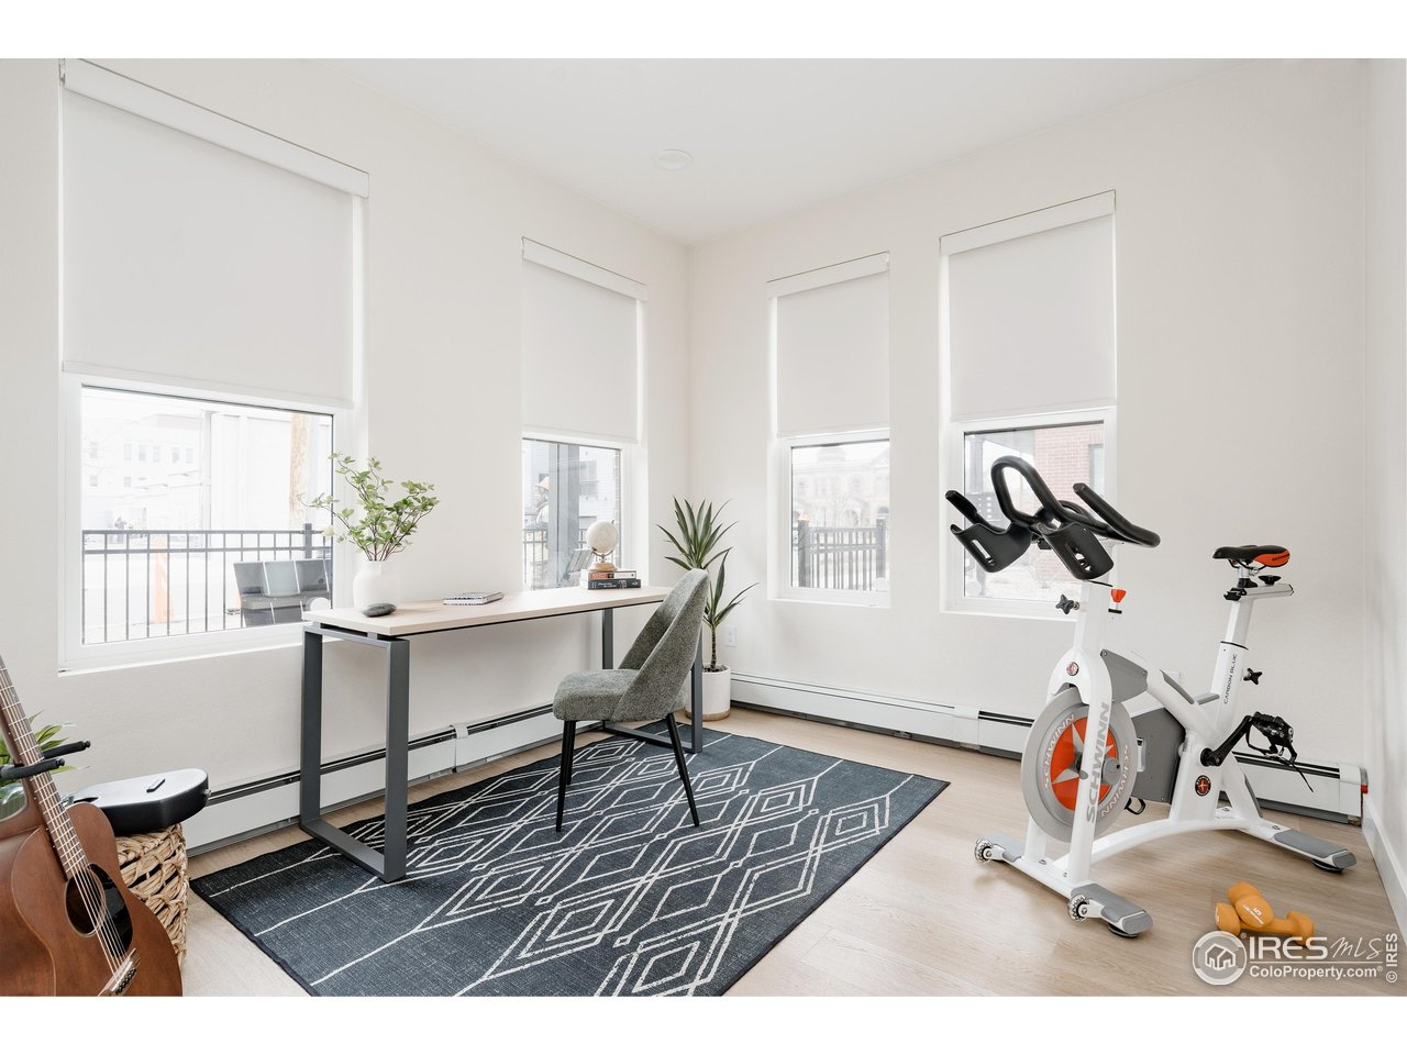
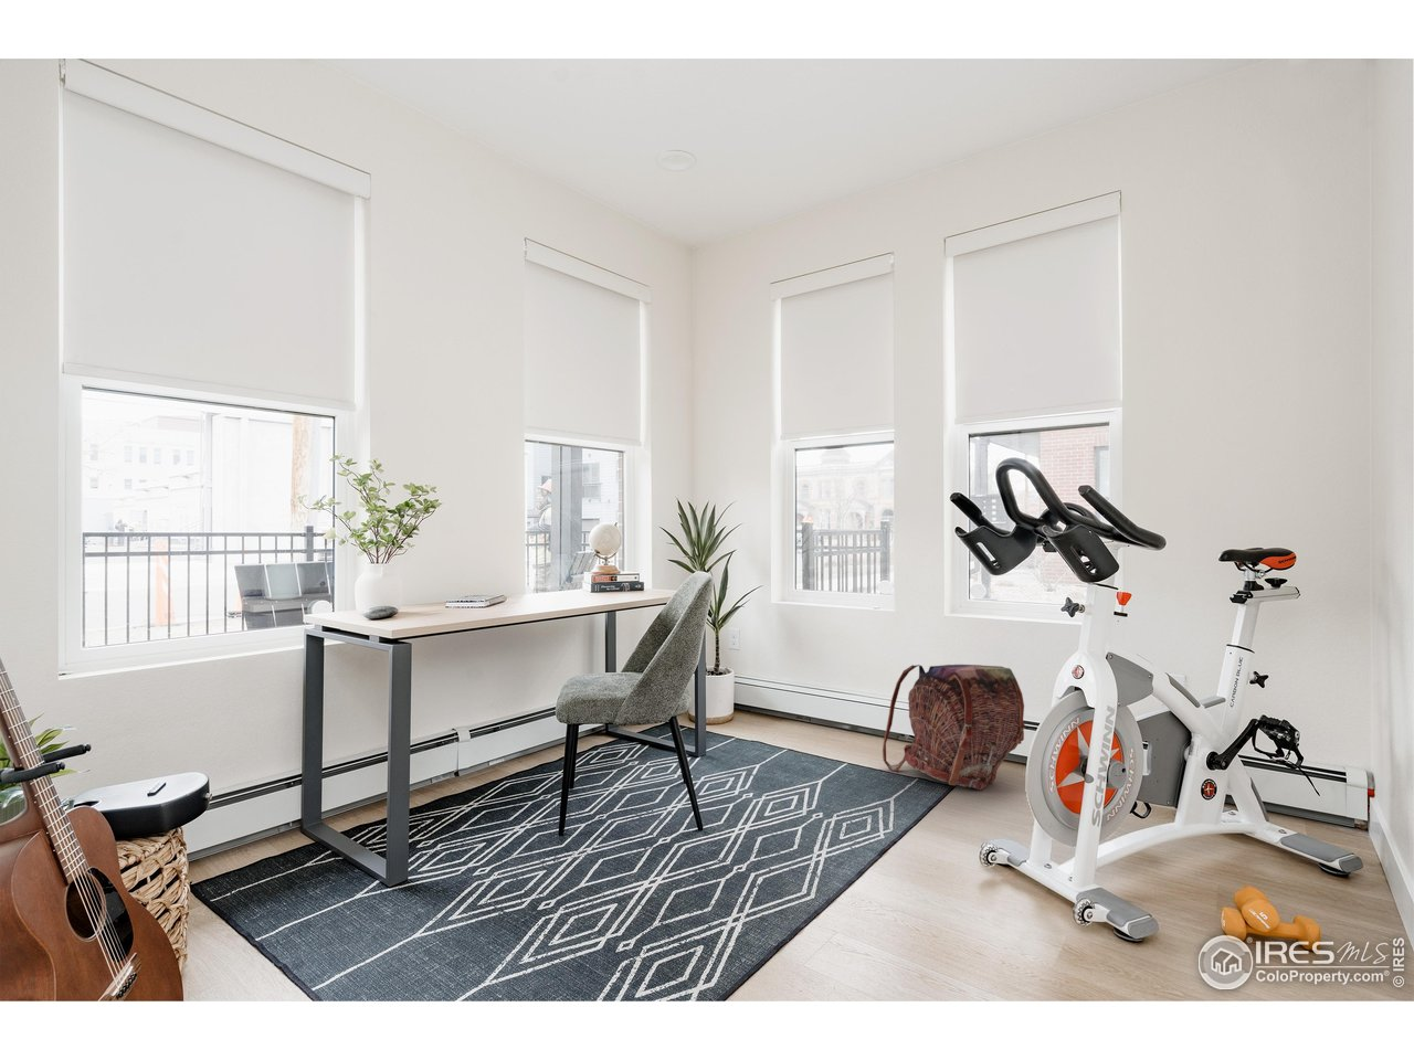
+ backpack (954, 718)
